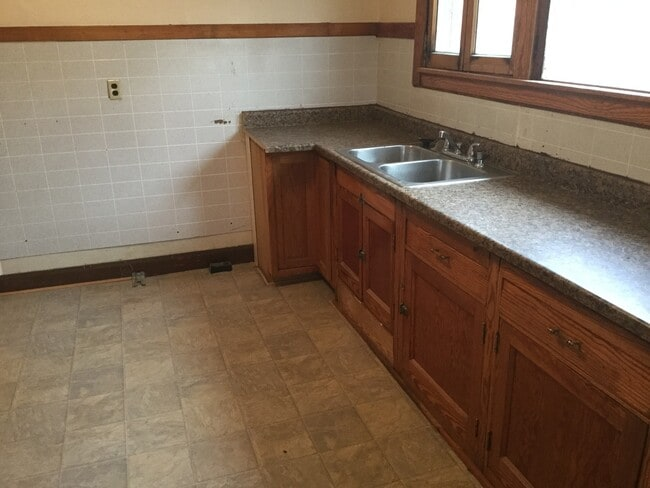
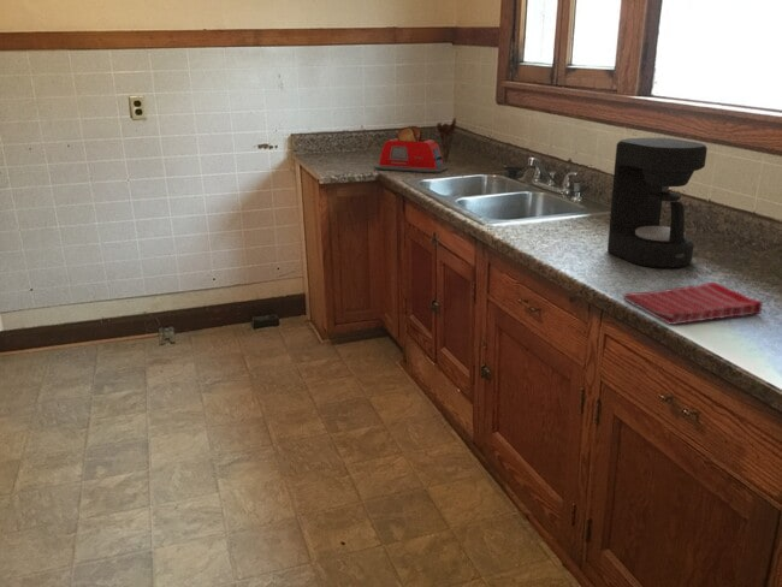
+ toaster (410, 147)
+ utensil holder (446, 140)
+ coffee maker (656, 201)
+ dish towel (692, 301)
